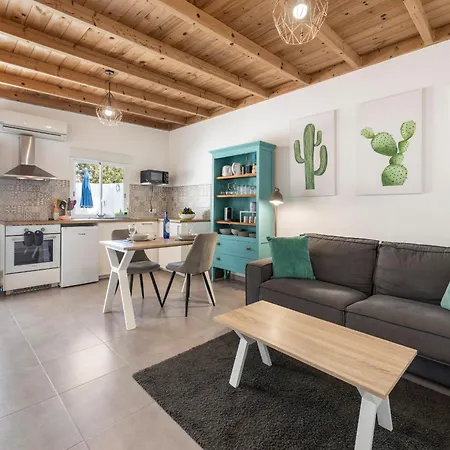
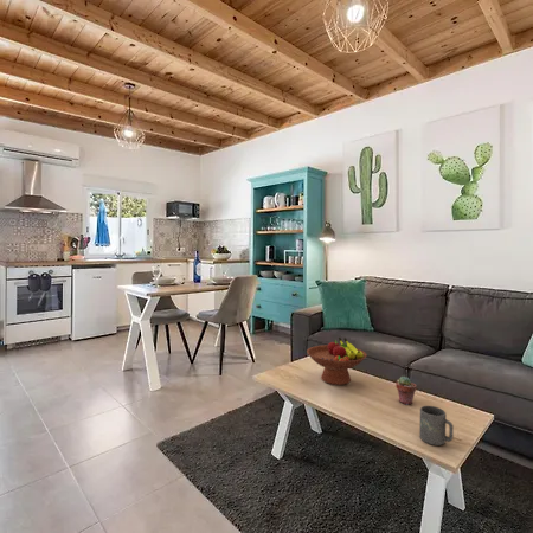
+ potted succulent (405, 388)
+ fruit bowl (335, 360)
+ mug (436, 426)
